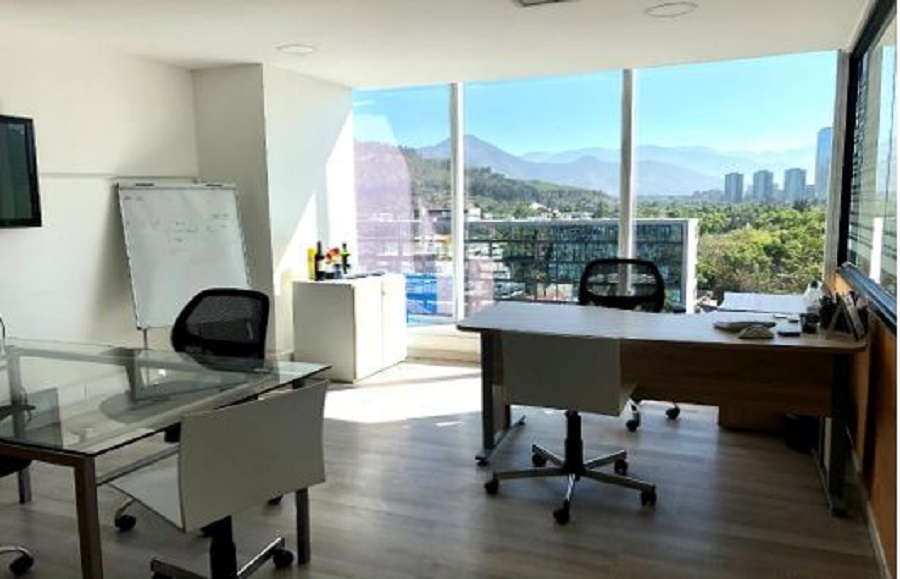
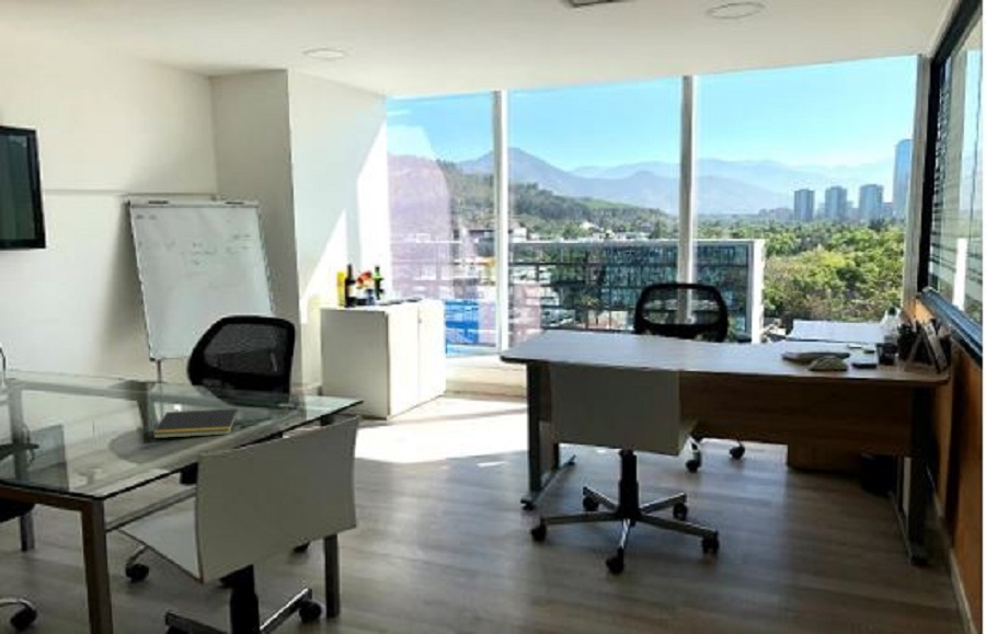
+ notepad (197, 423)
